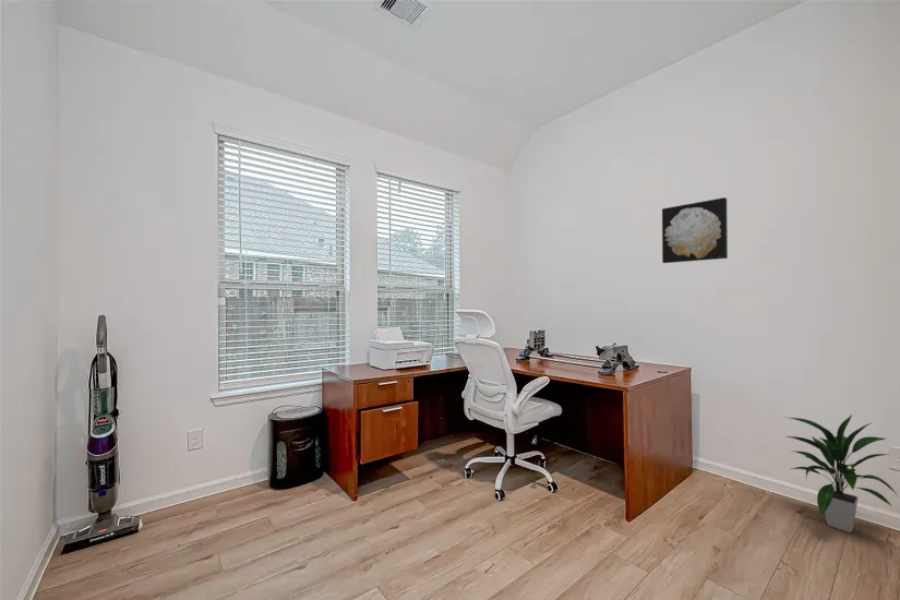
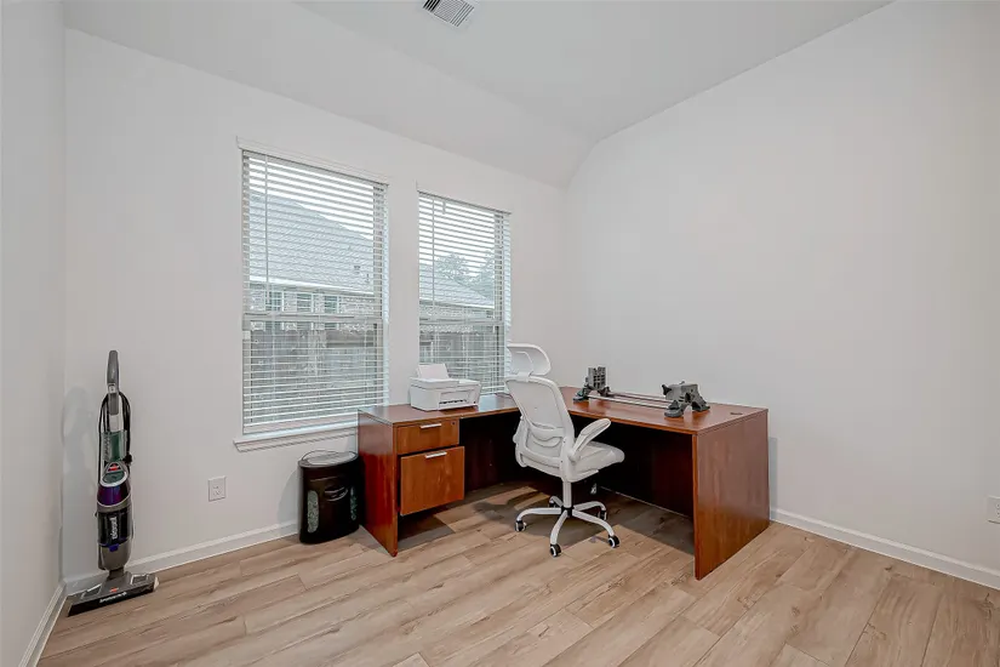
- indoor plant (835, 469)
- wall art (693, 231)
